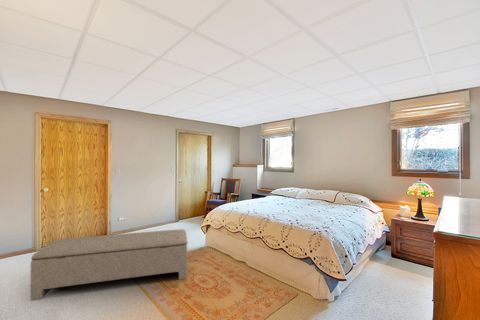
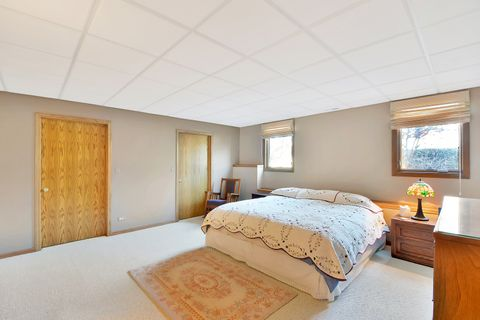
- bench (120, 258)
